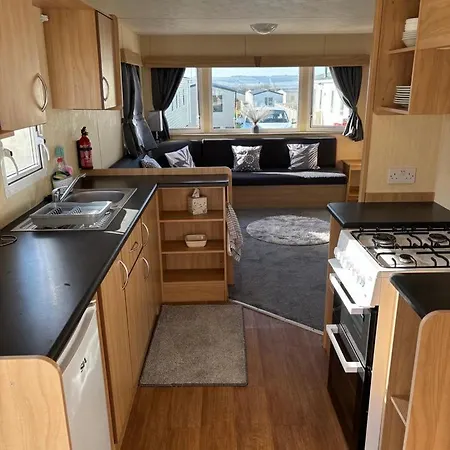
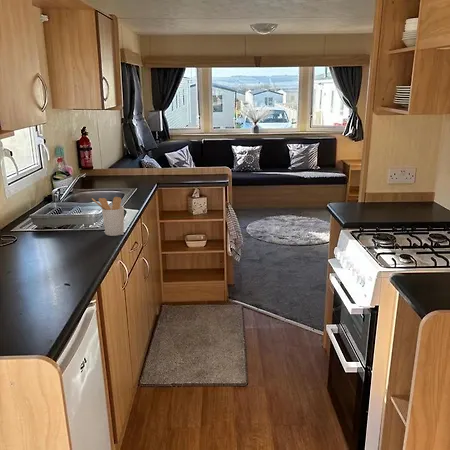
+ utensil holder (108, 215)
